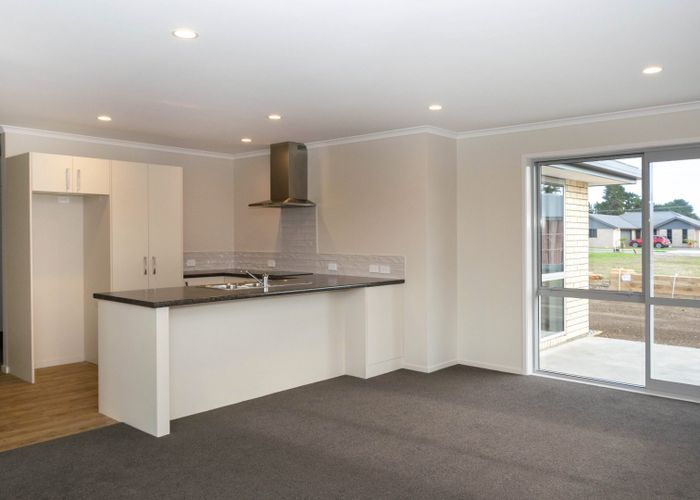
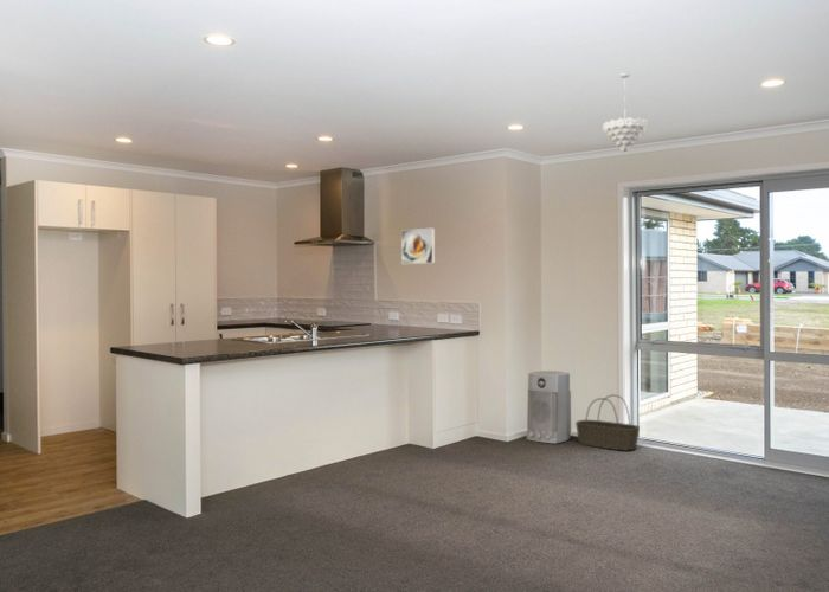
+ air purifier (550, 405)
+ pendant light (624, 112)
+ basket (606, 422)
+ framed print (417, 246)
